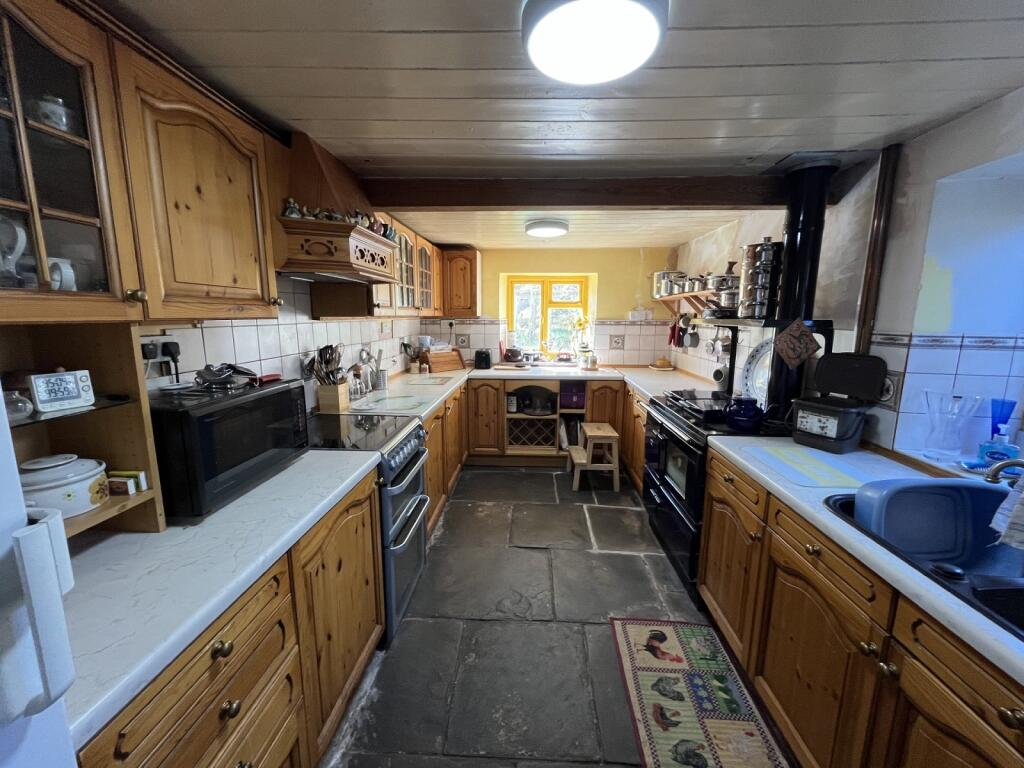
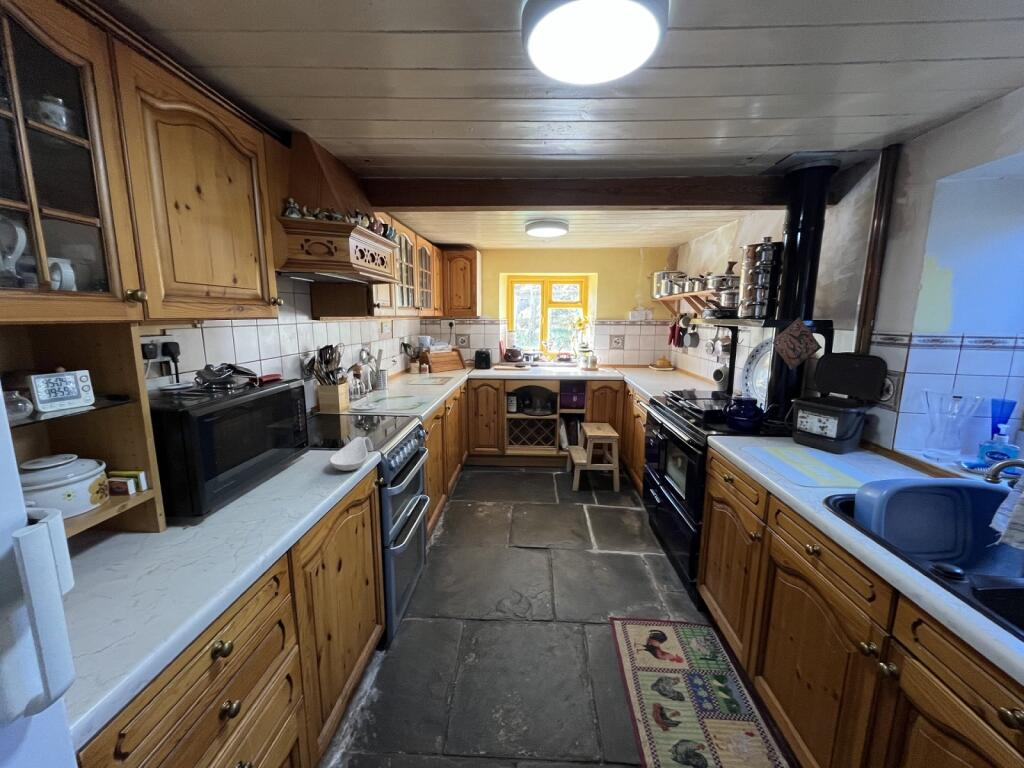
+ spoon rest (354, 452)
